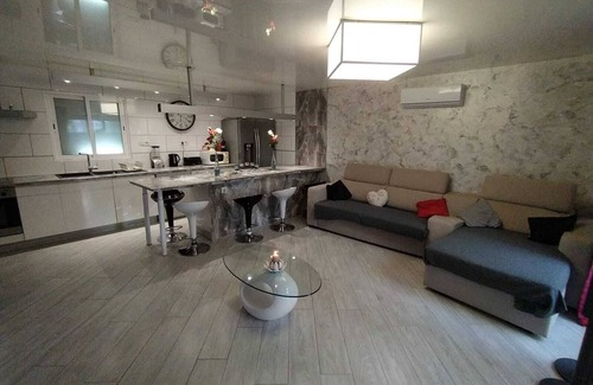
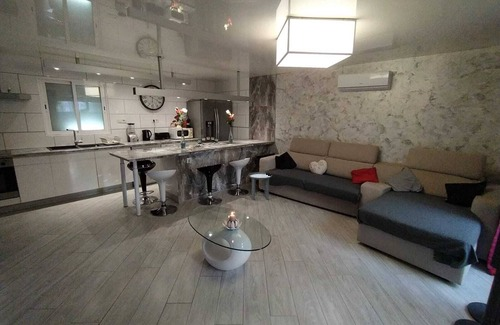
+ side table (265, 186)
